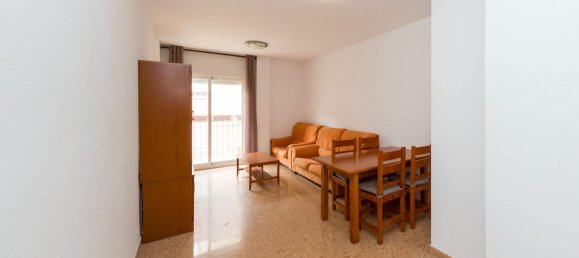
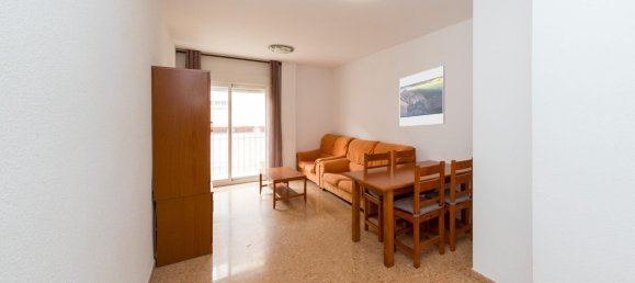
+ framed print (419, 99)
